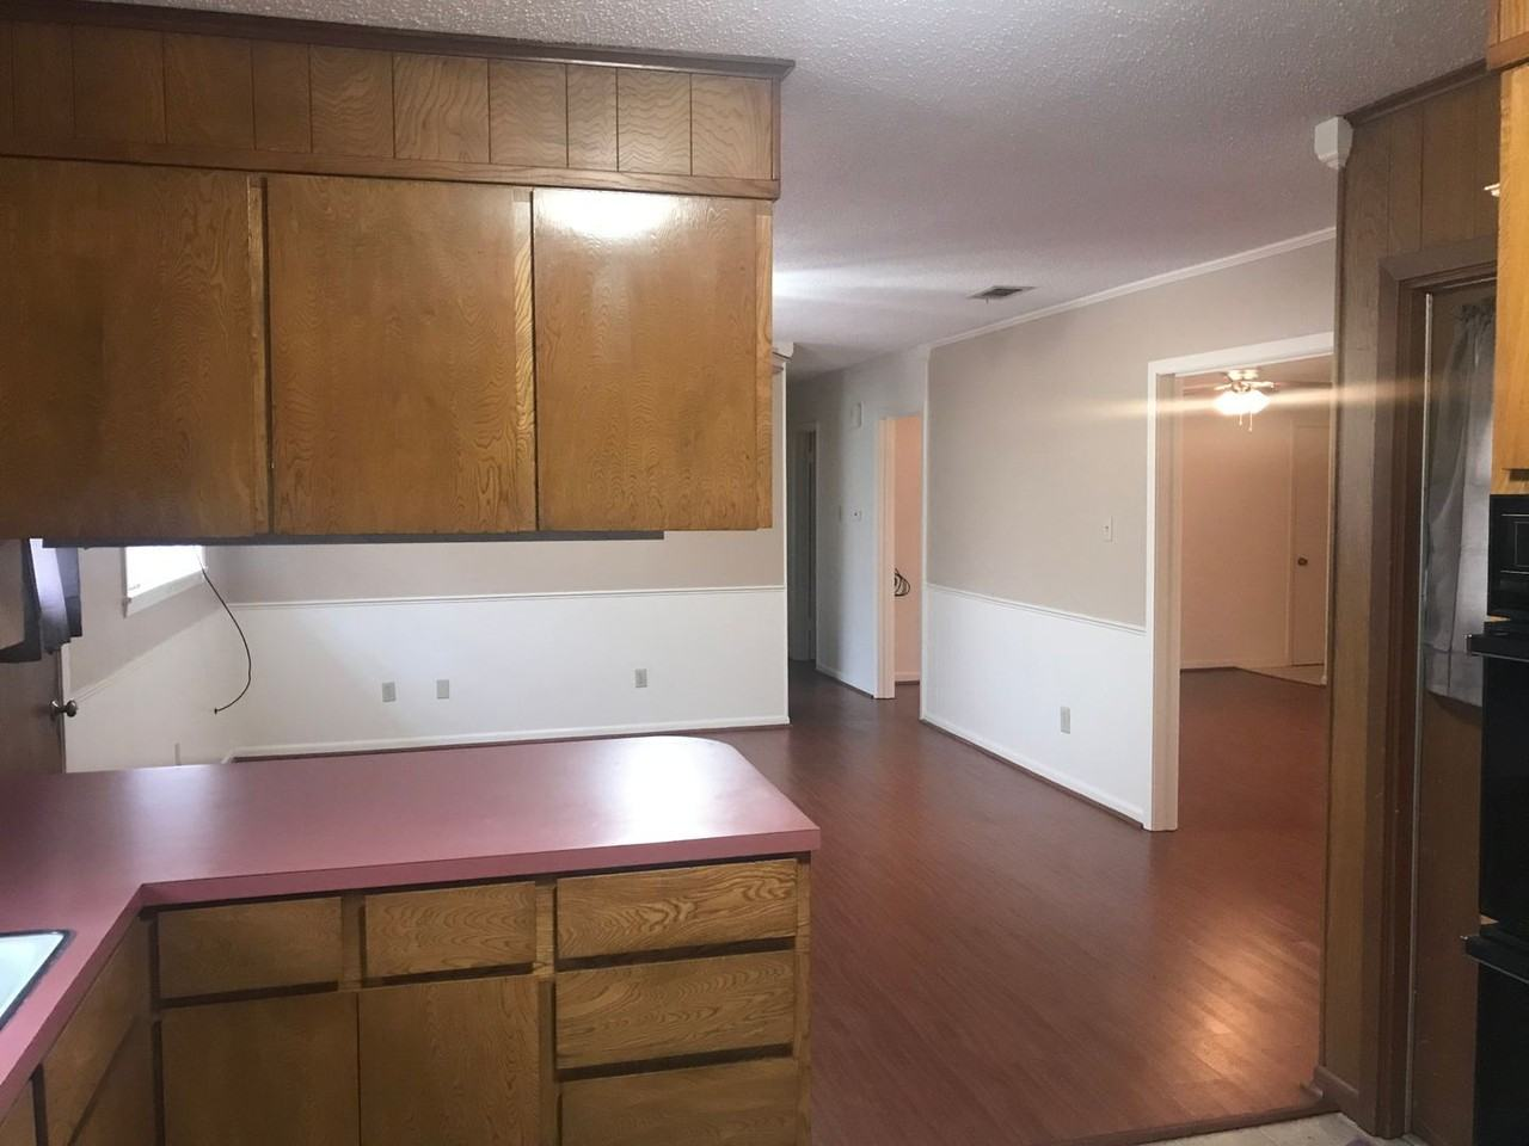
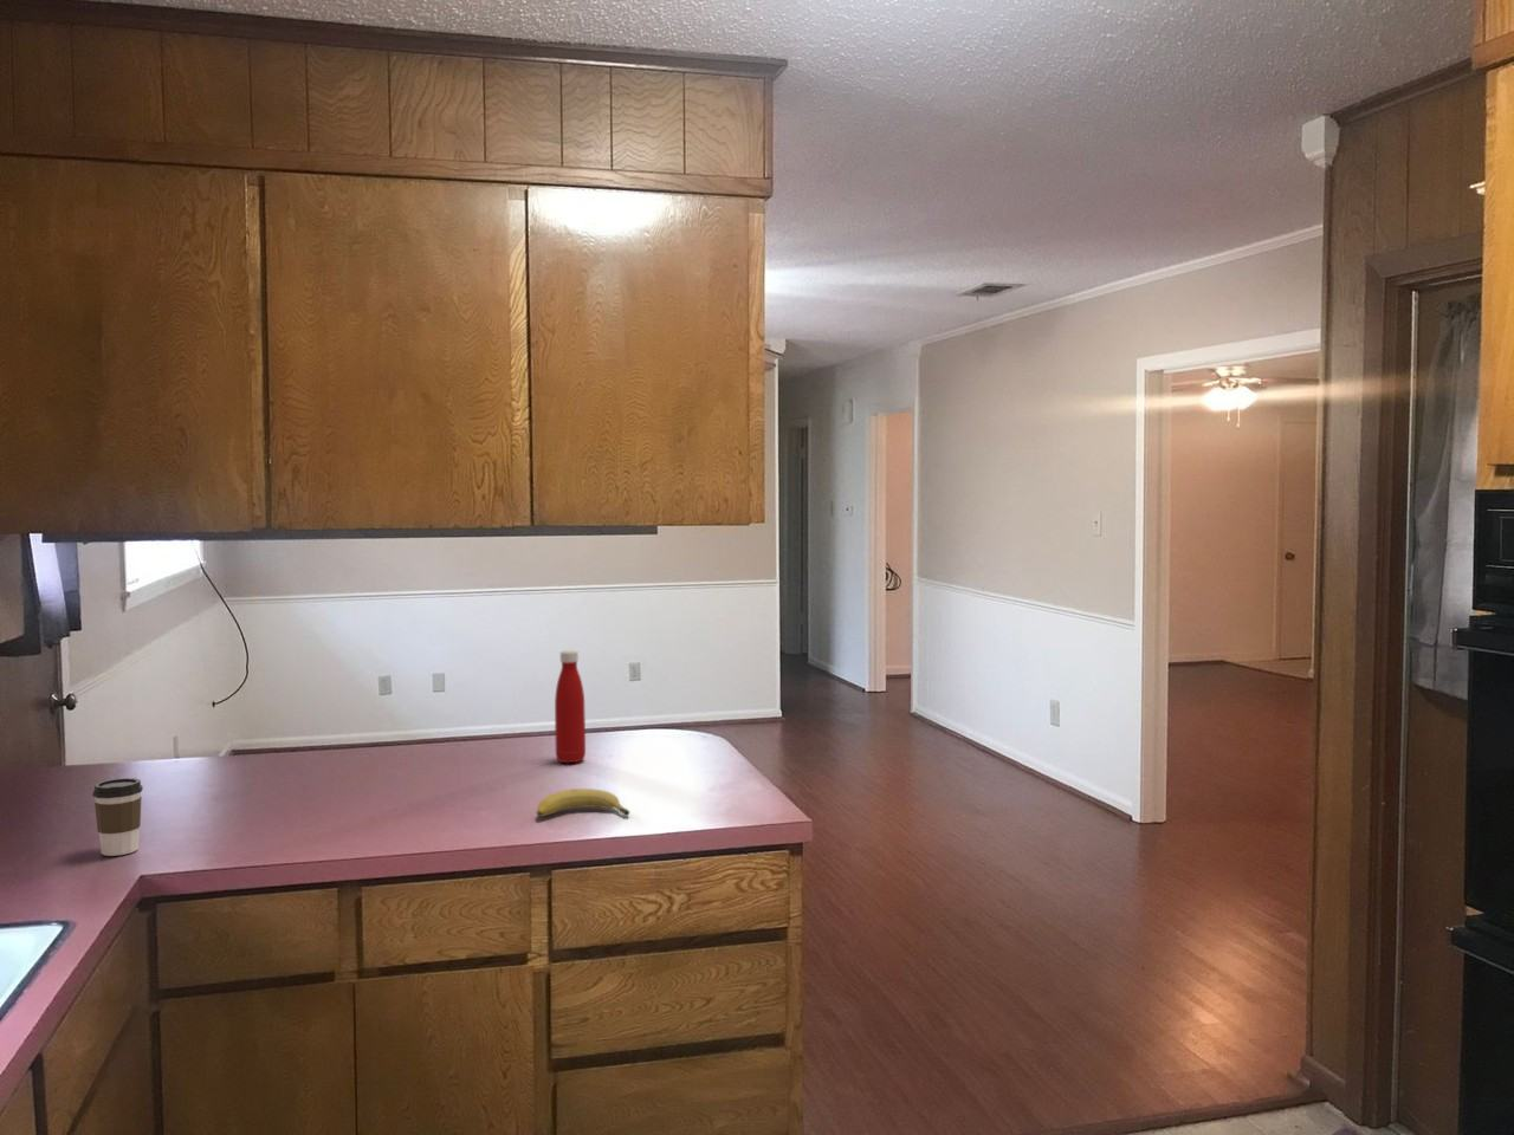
+ coffee cup (118, 817)
+ fruit (583, 801)
+ bottle (569, 706)
